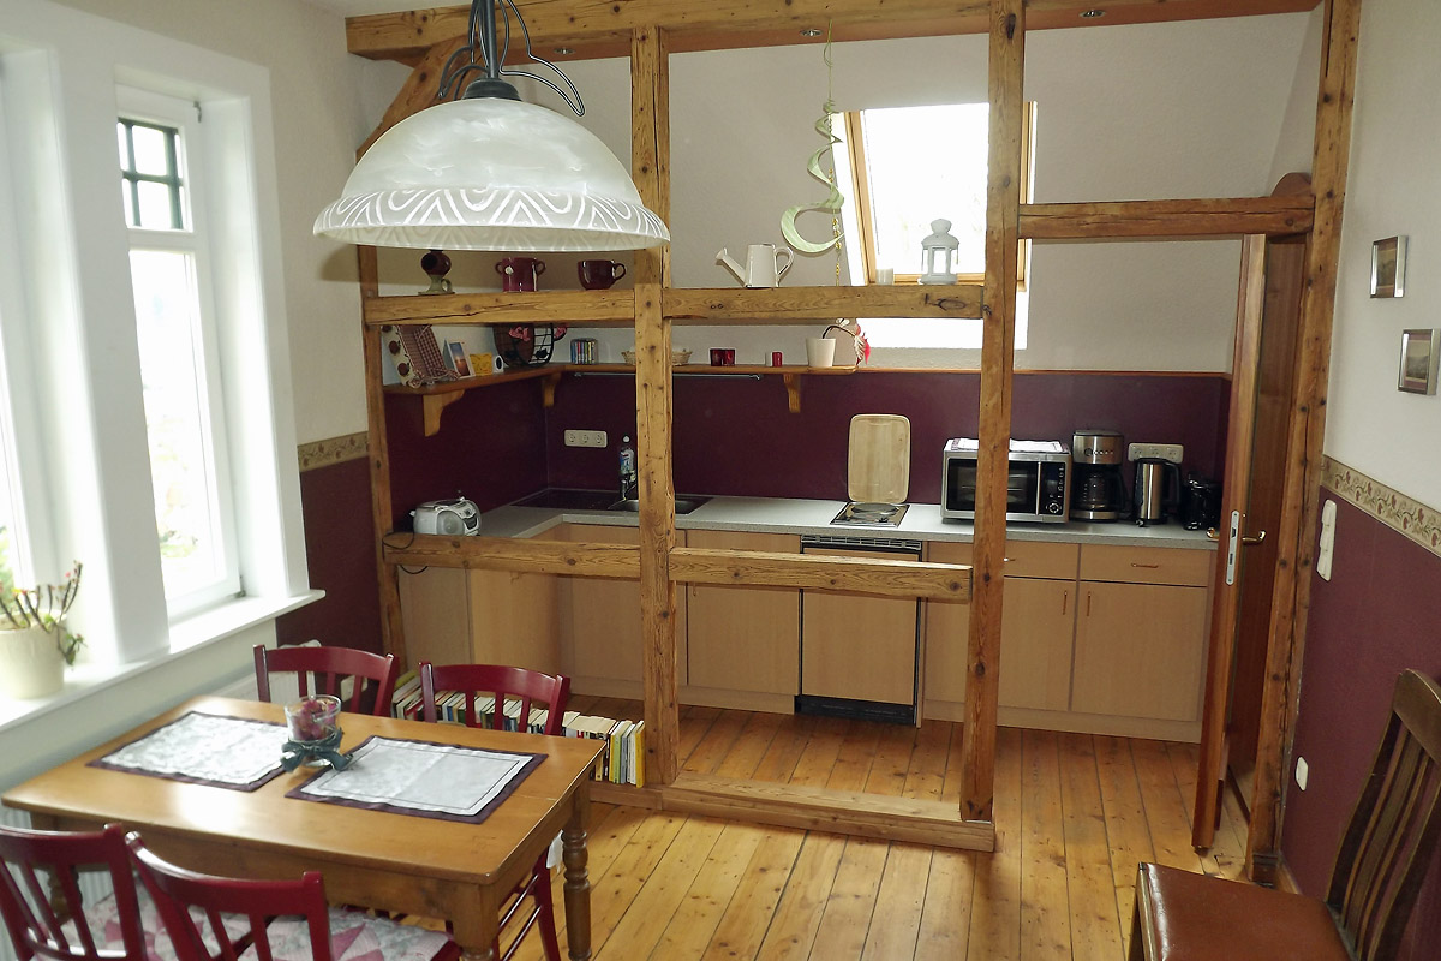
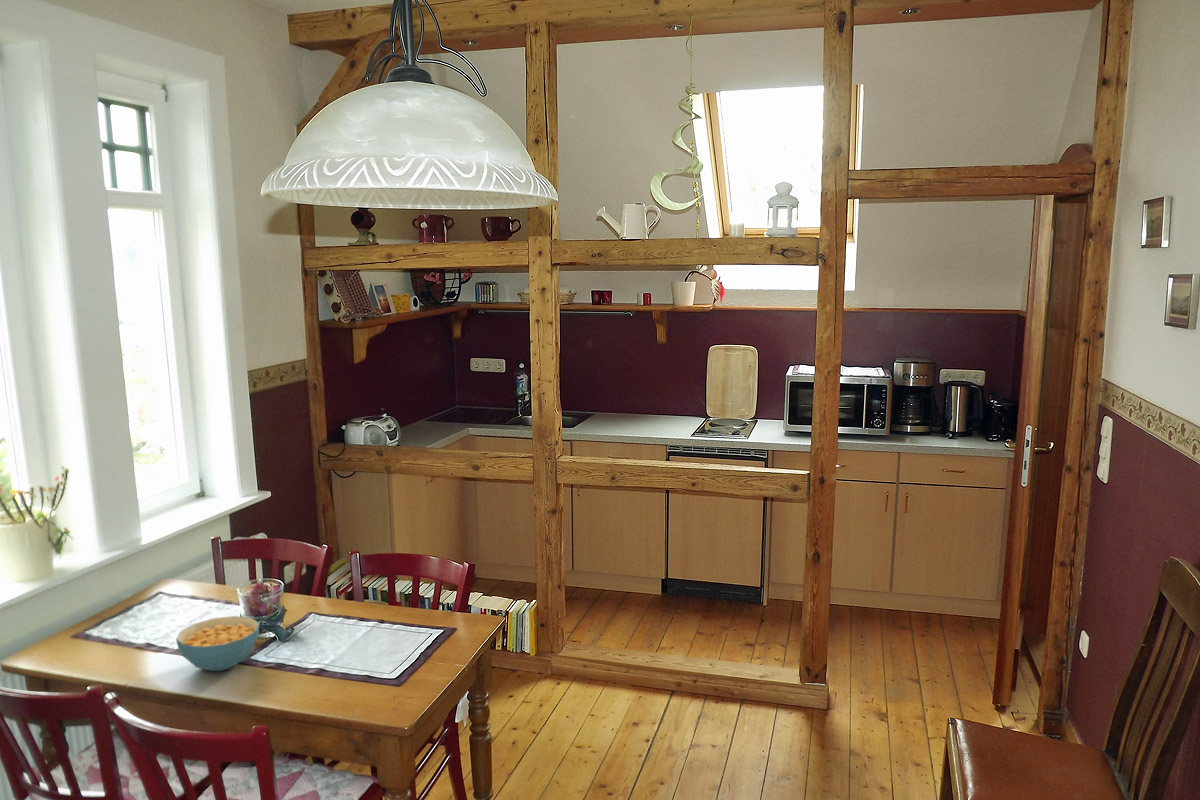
+ cereal bowl (220, 648)
